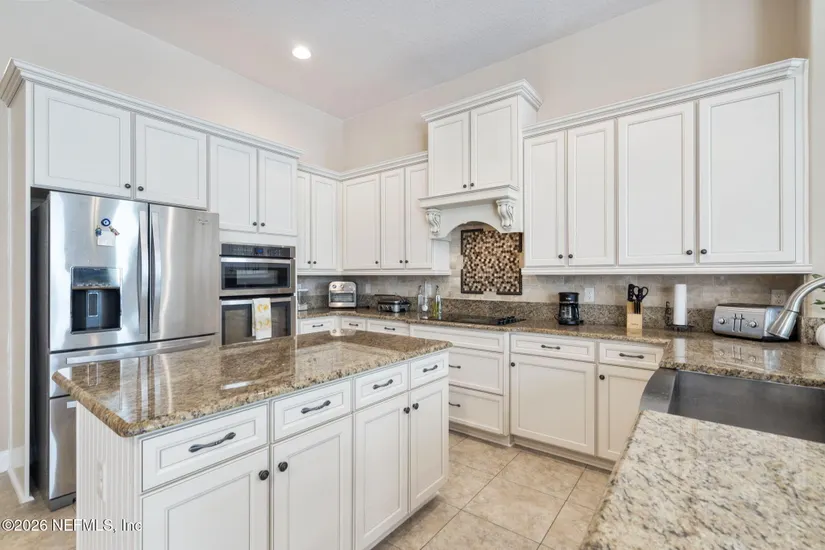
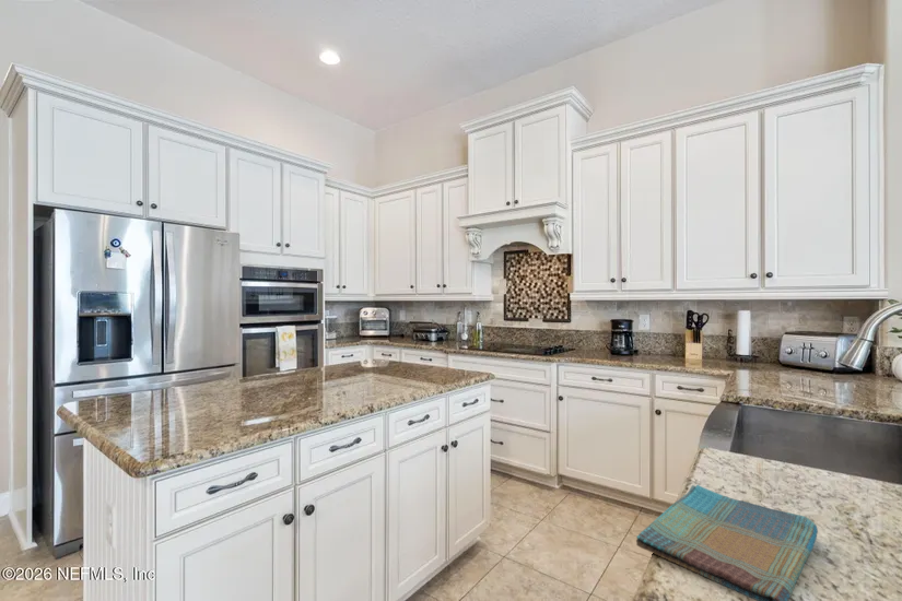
+ dish towel (728, 533)
